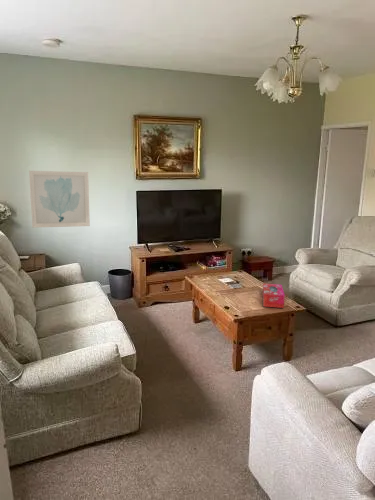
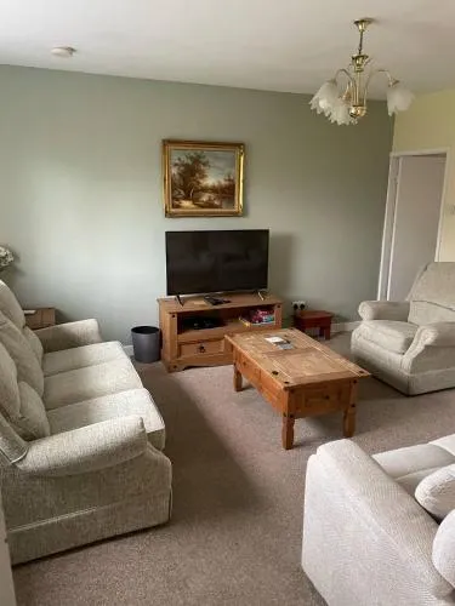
- wall art (60, 199)
- tissue box (272, 295)
